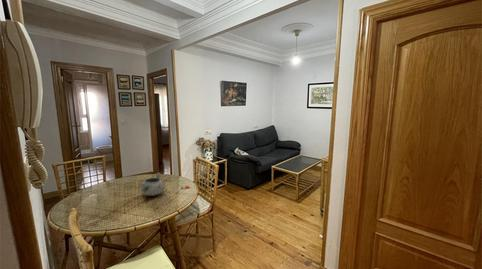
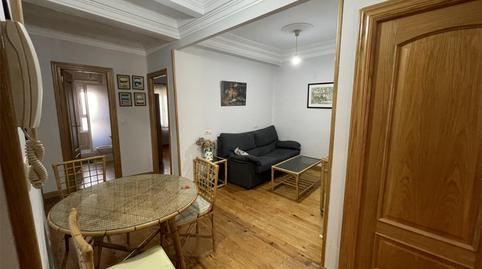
- decorative bowl (152, 185)
